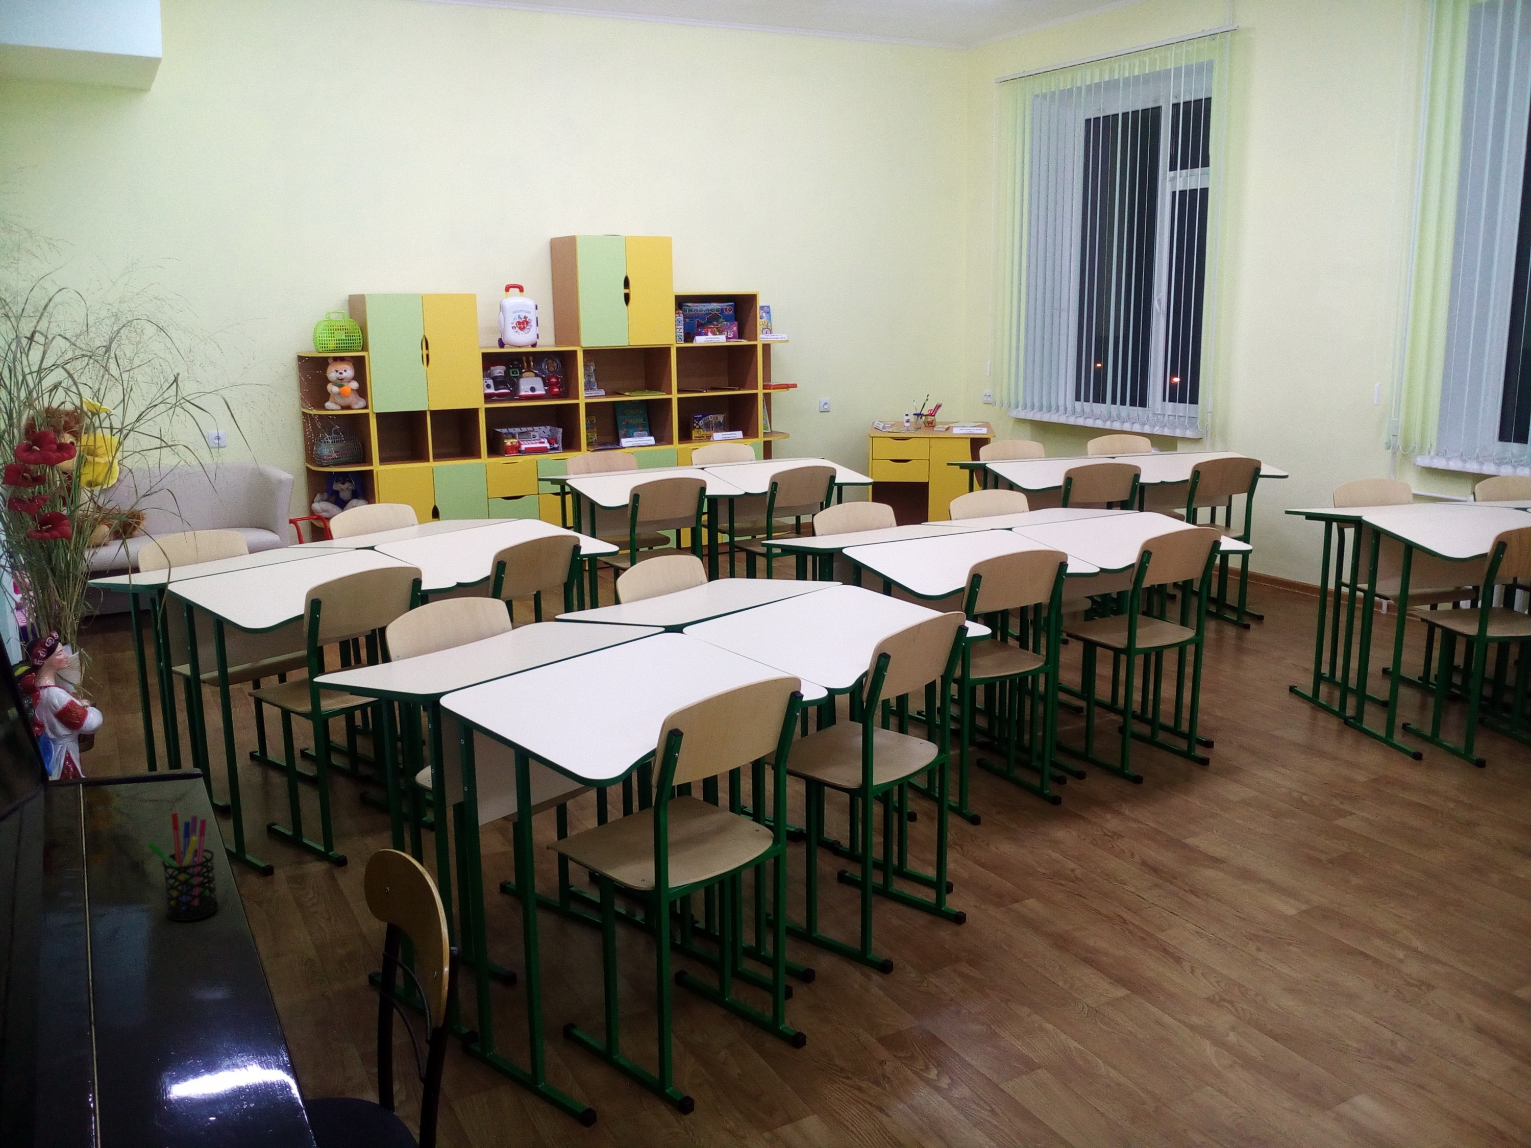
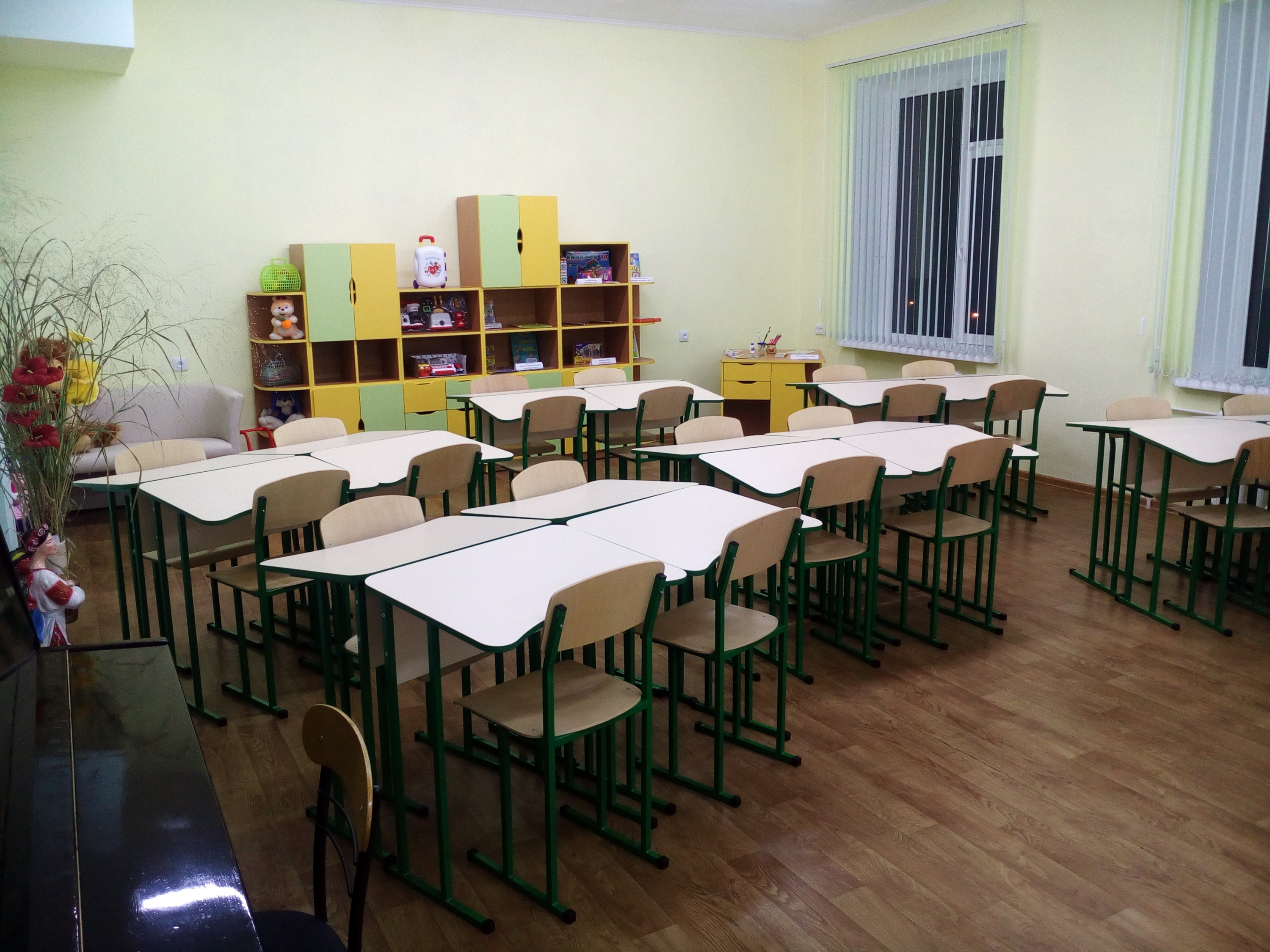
- pen holder (182, 866)
